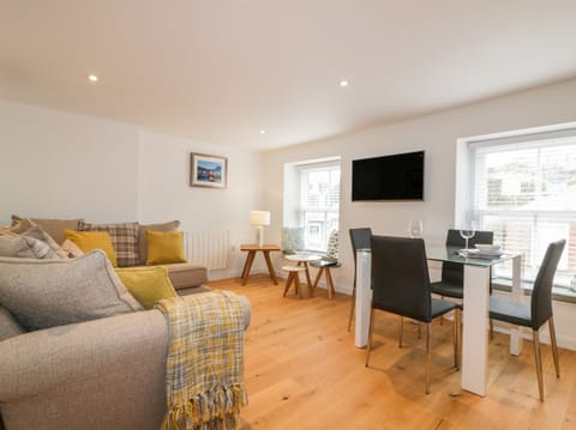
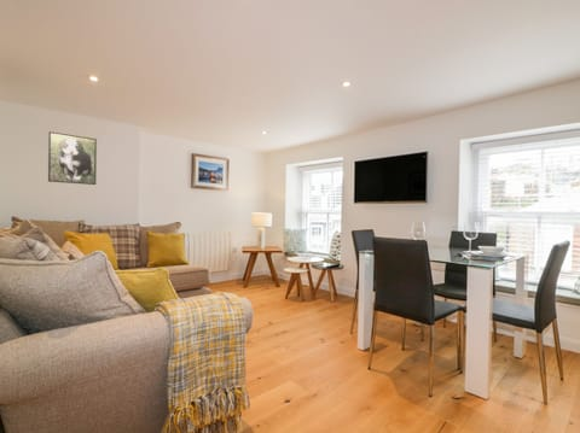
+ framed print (72, 159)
